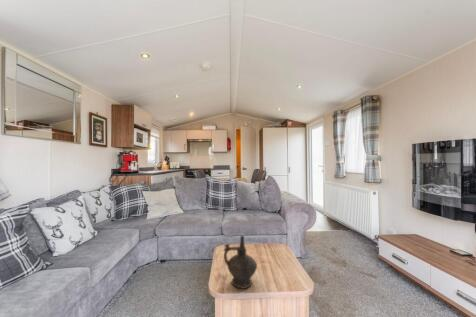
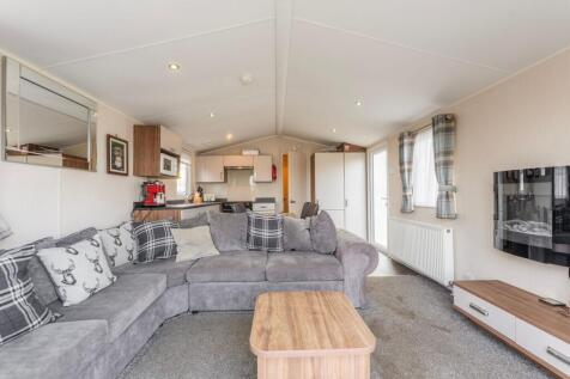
- ceremonial vessel (240, 259)
